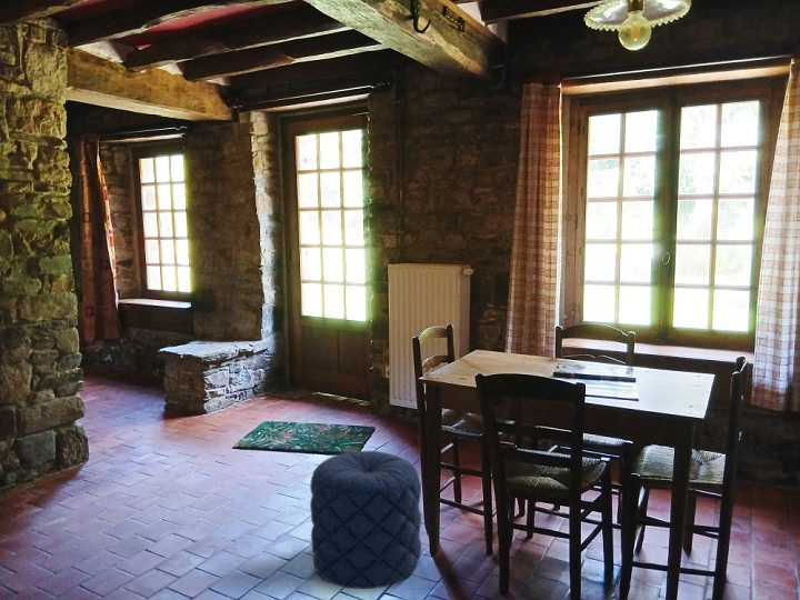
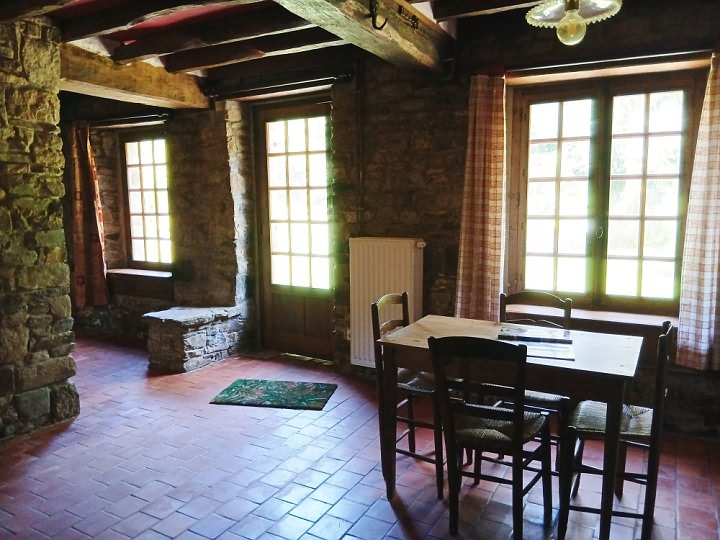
- pouf (364, 512)
